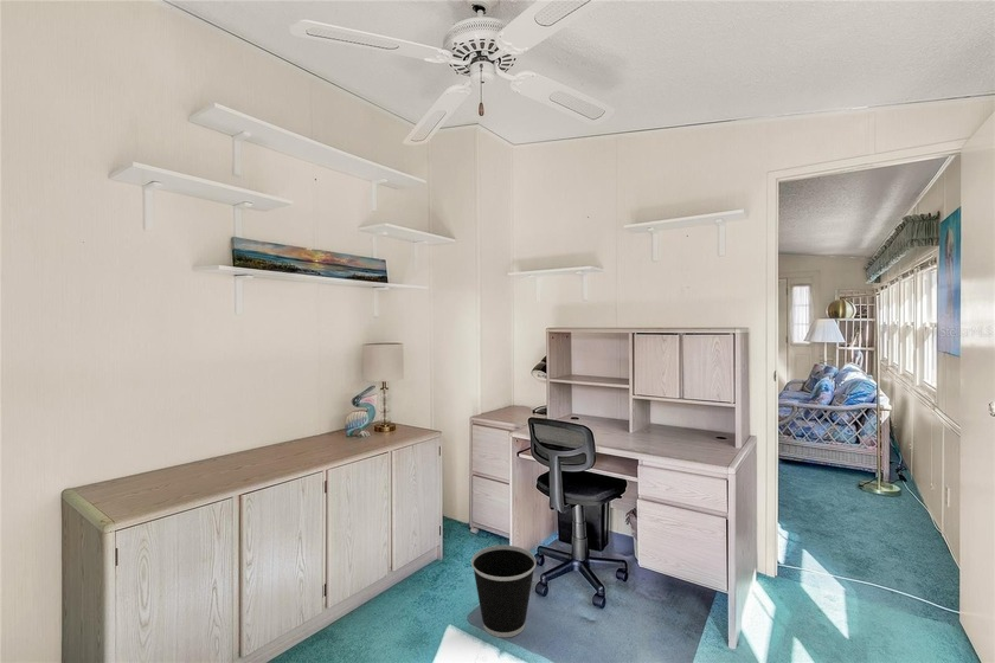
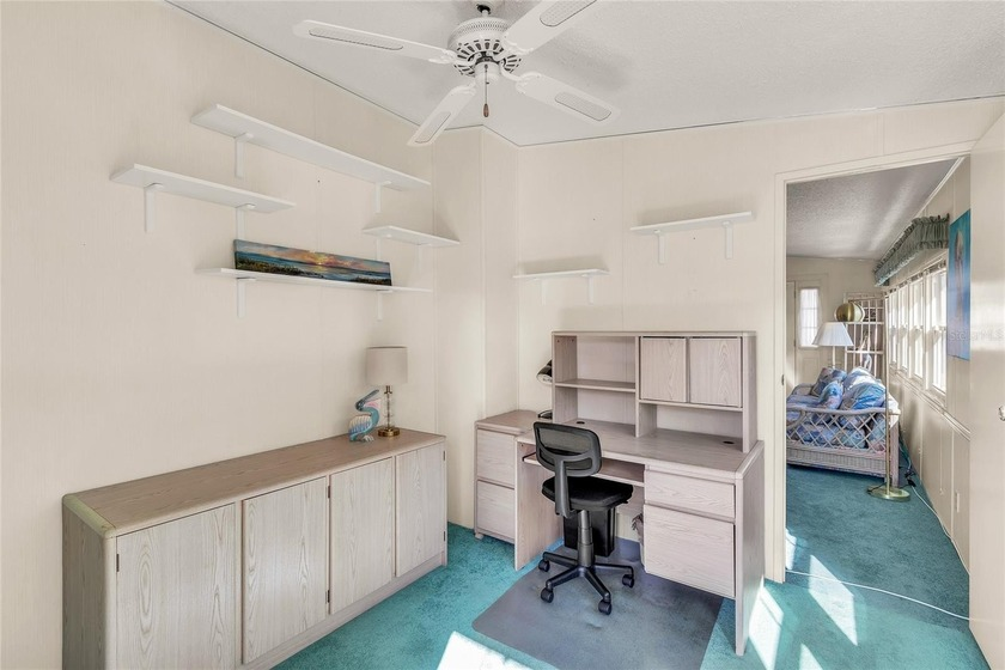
- wastebasket (503, 591)
